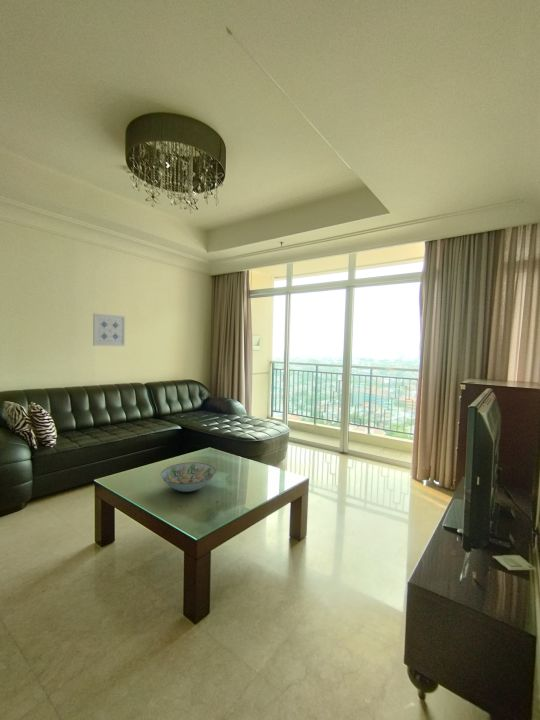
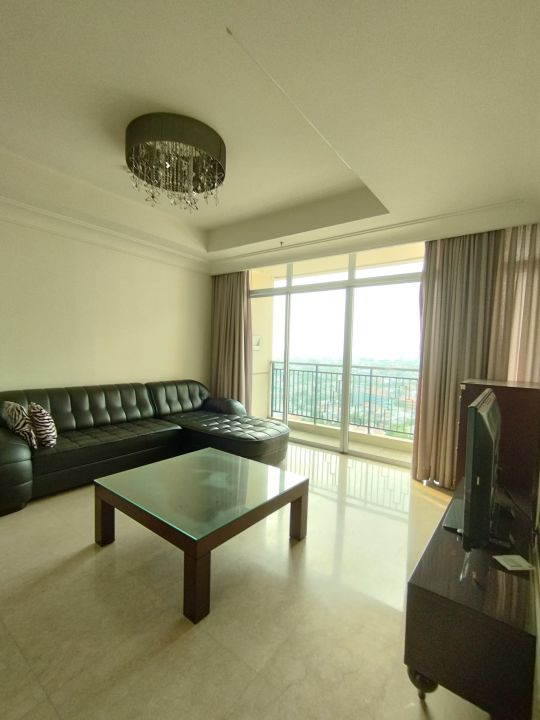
- decorative bowl (188, 480)
- wall art (109, 330)
